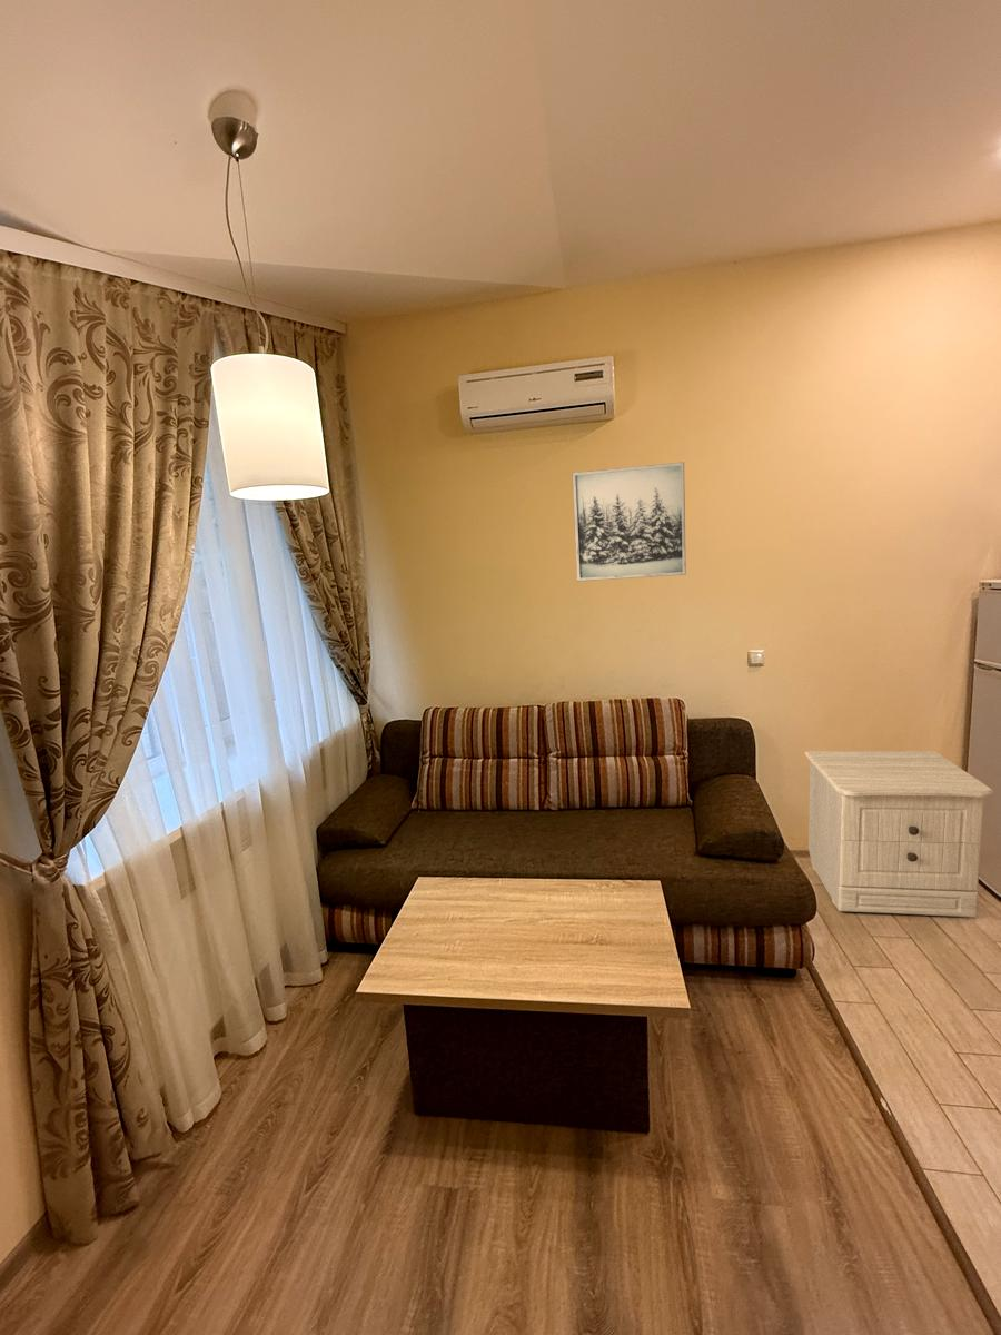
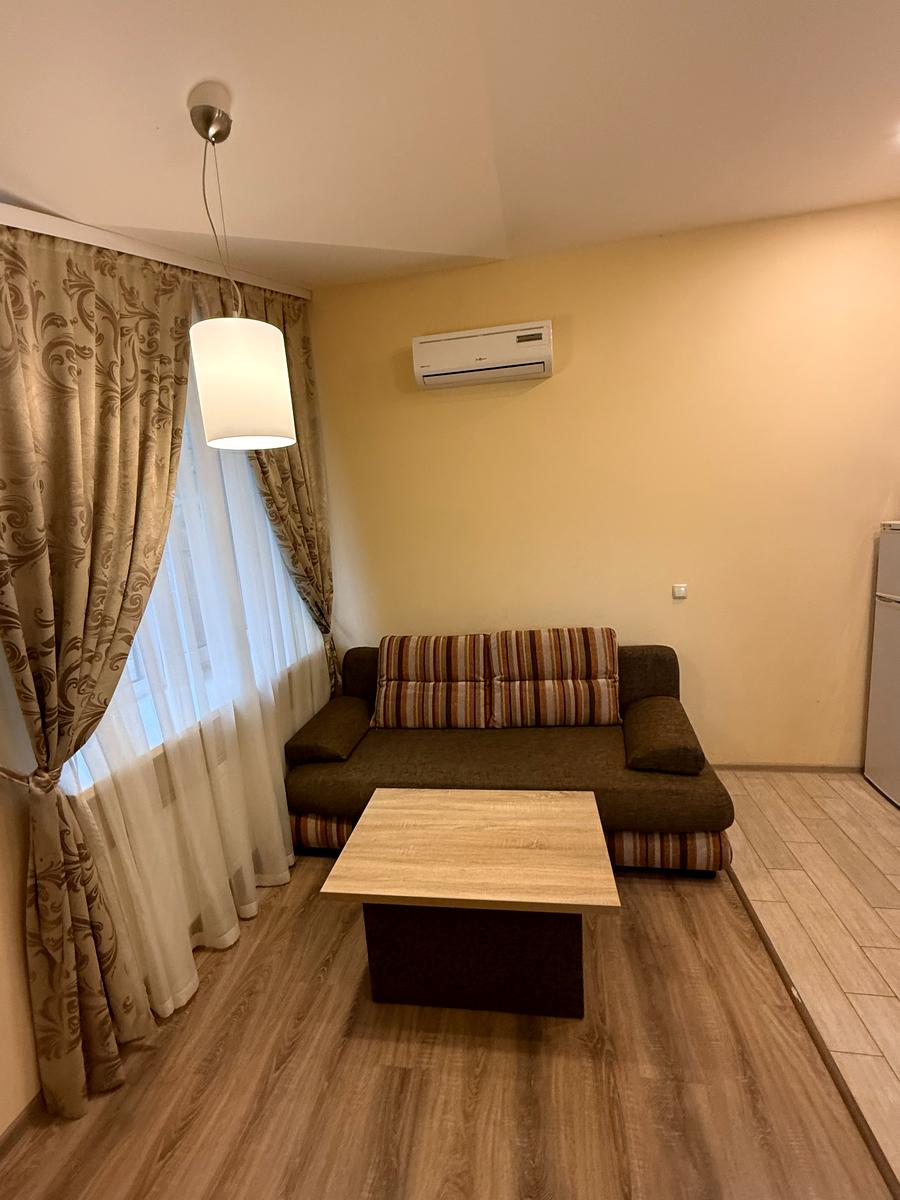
- nightstand (889, 830)
- wall art (628, 523)
